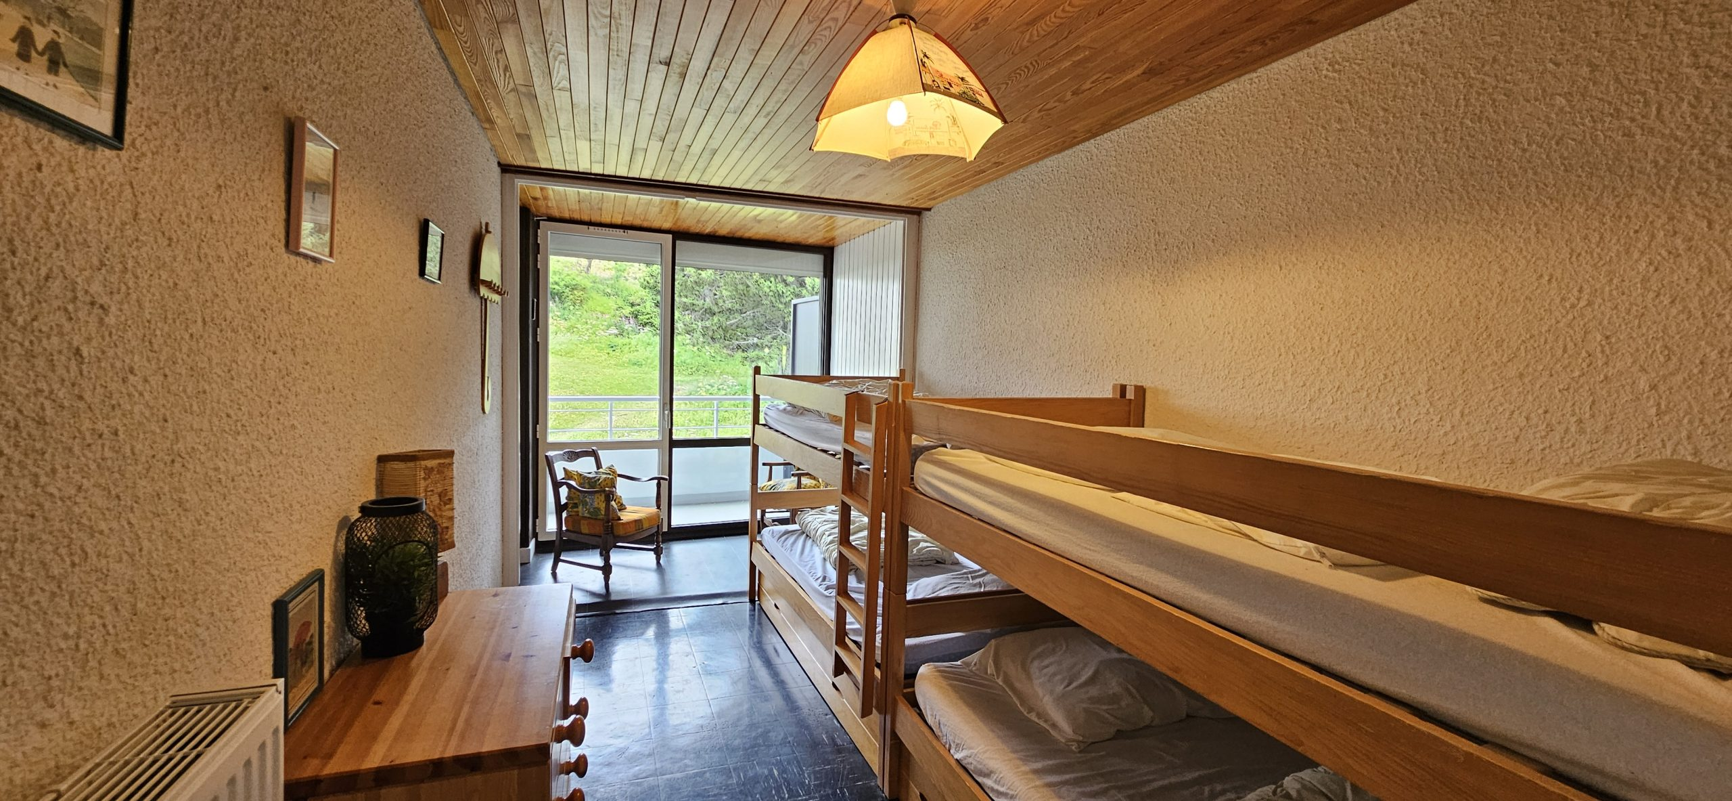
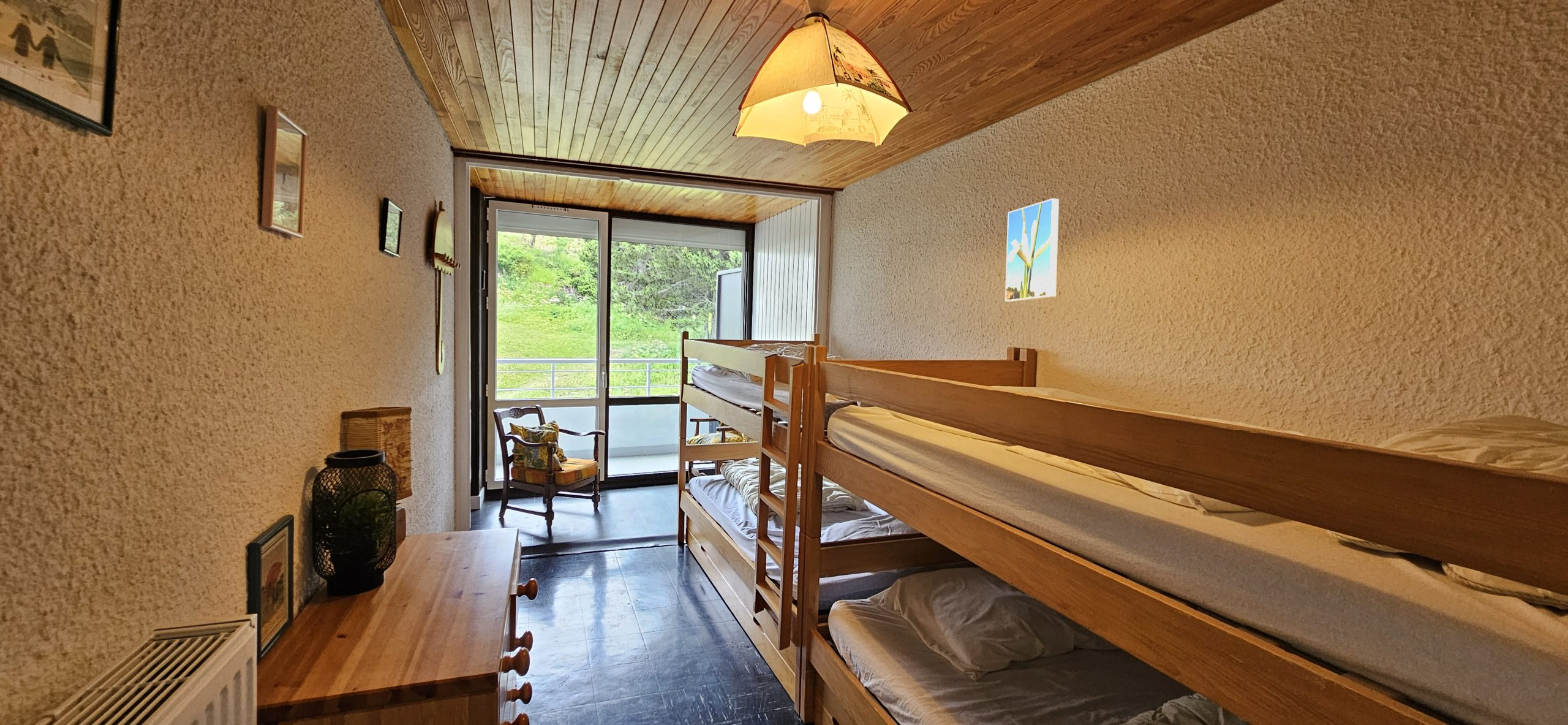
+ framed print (1030, 252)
